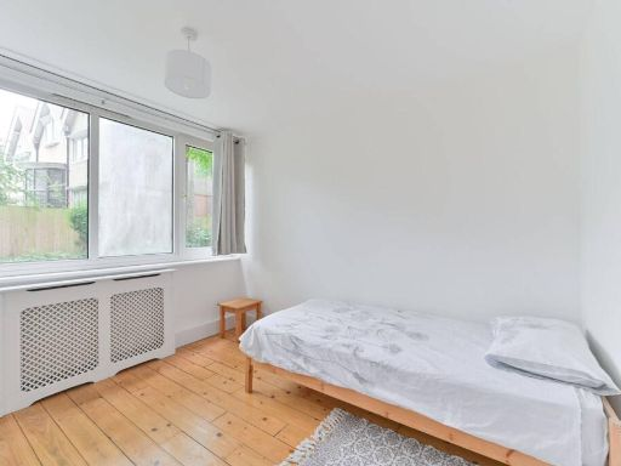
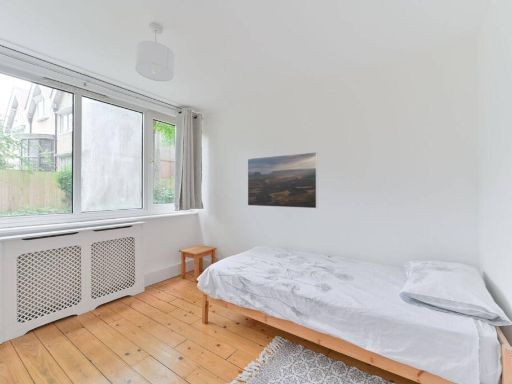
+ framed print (279, 181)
